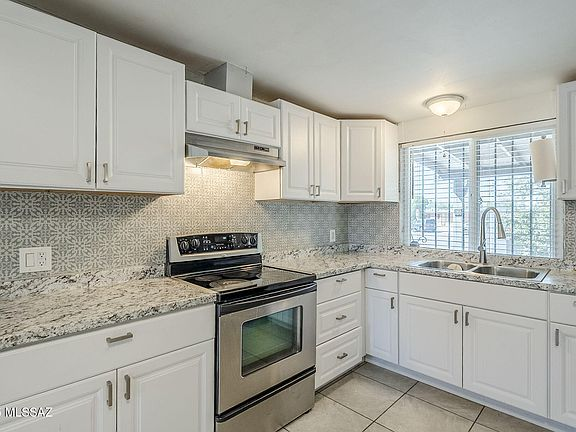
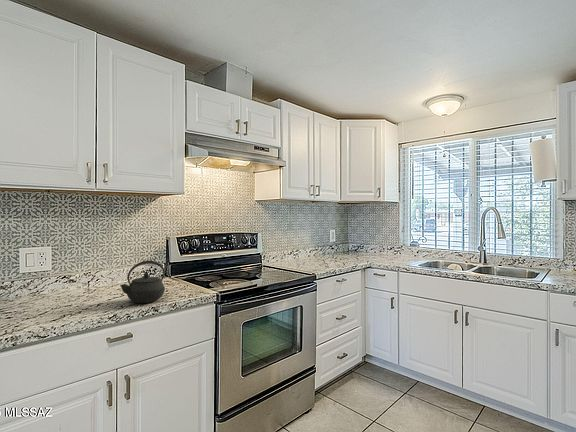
+ kettle (143, 281)
